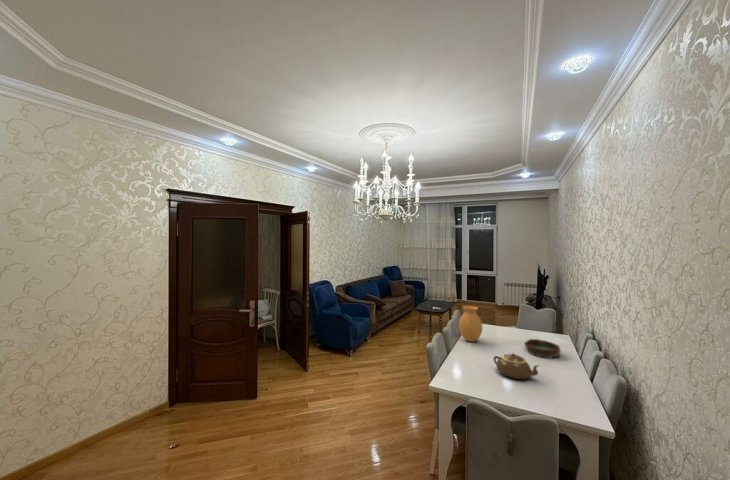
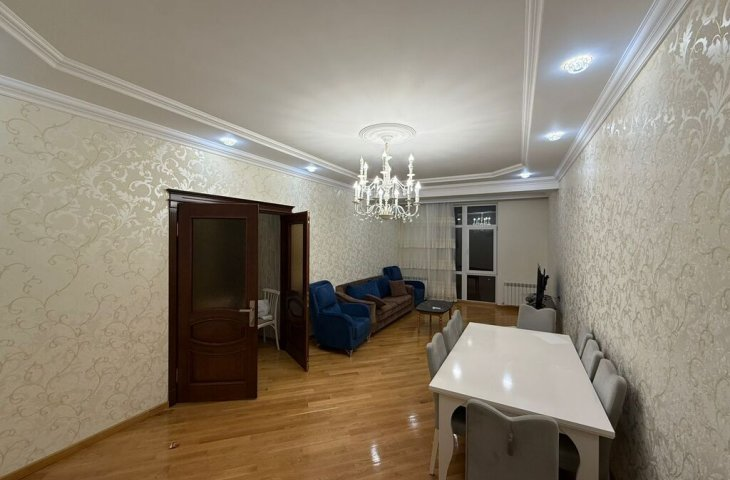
- vase (470, 323)
- bowl (541, 347)
- teapot (514, 363)
